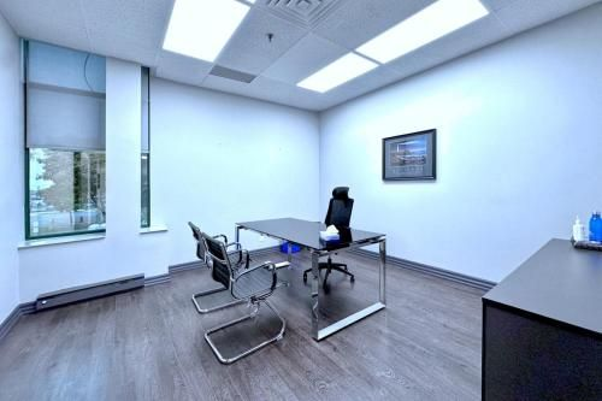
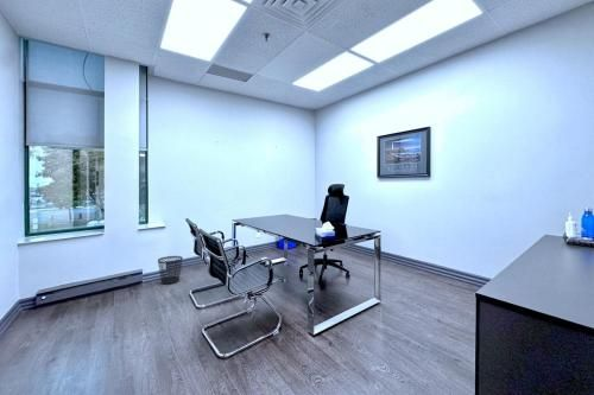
+ wastebasket (170, 269)
